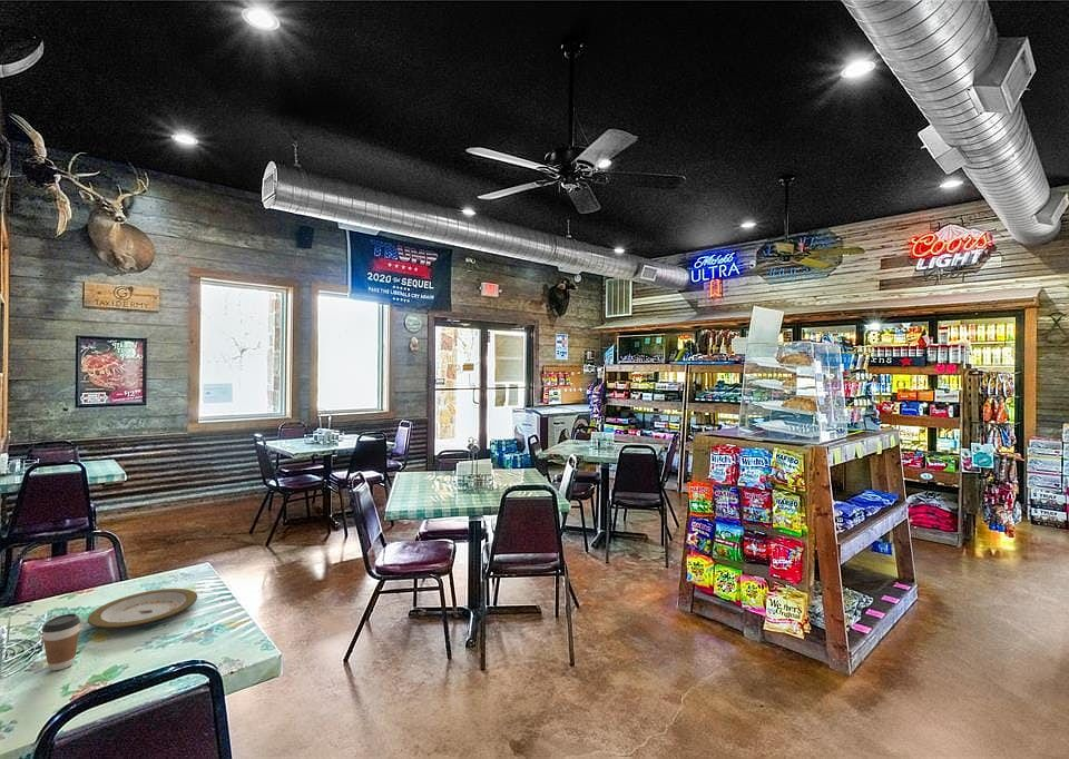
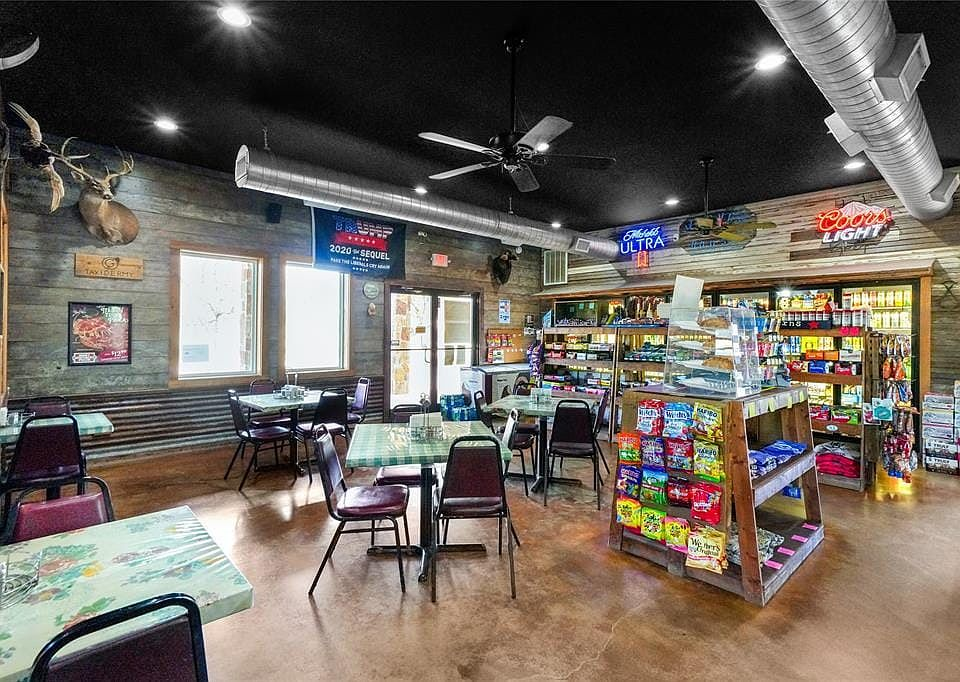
- coffee cup (61, 642)
- plate (145, 609)
